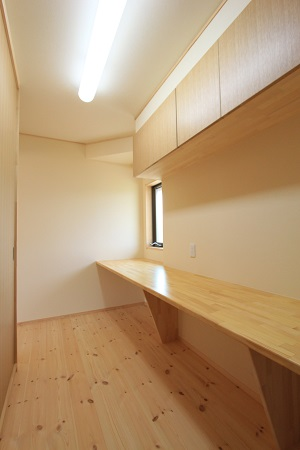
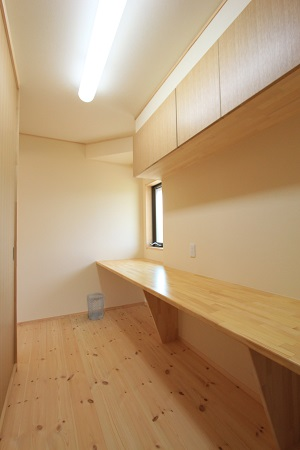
+ wastebasket (95, 306)
